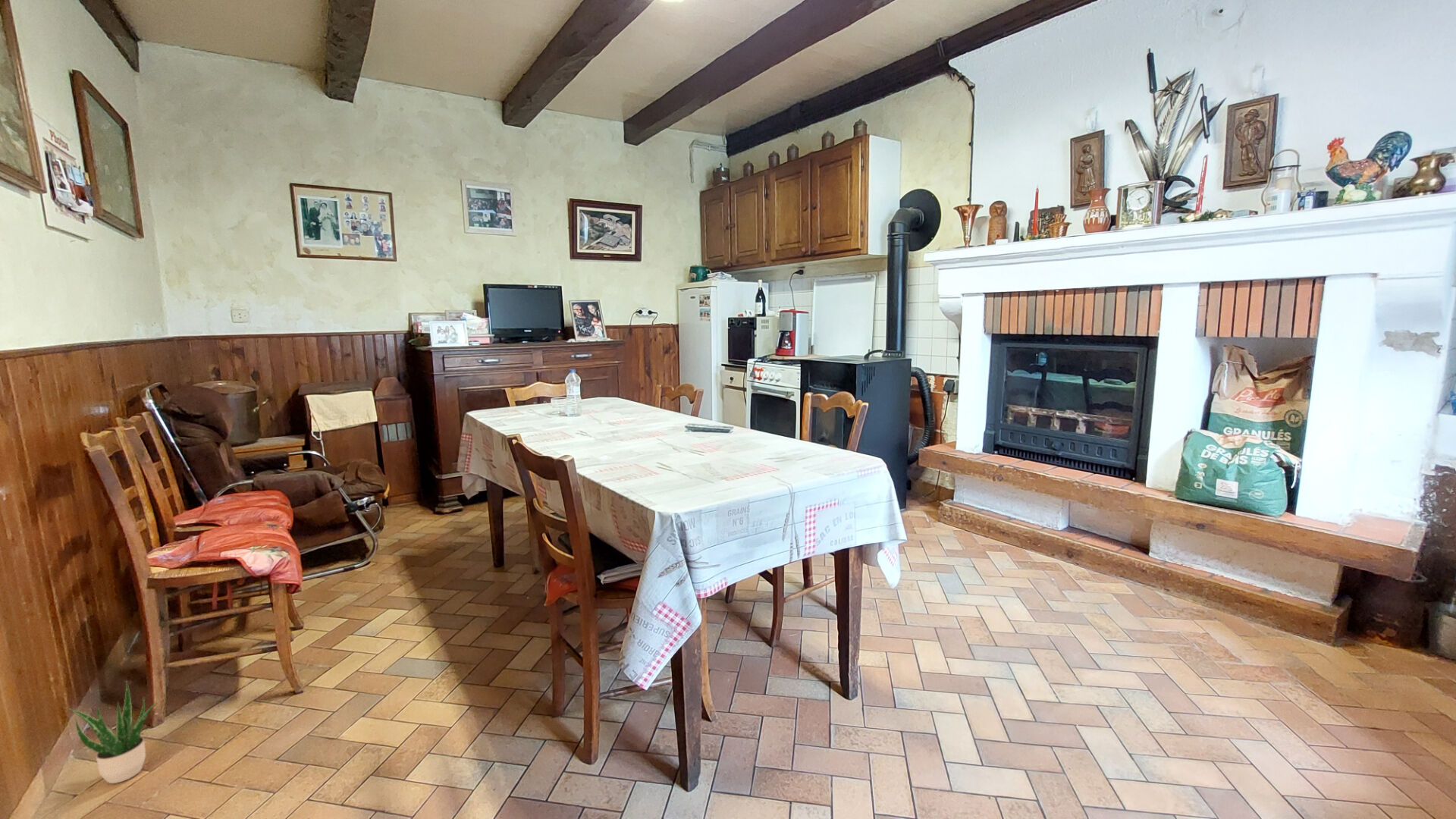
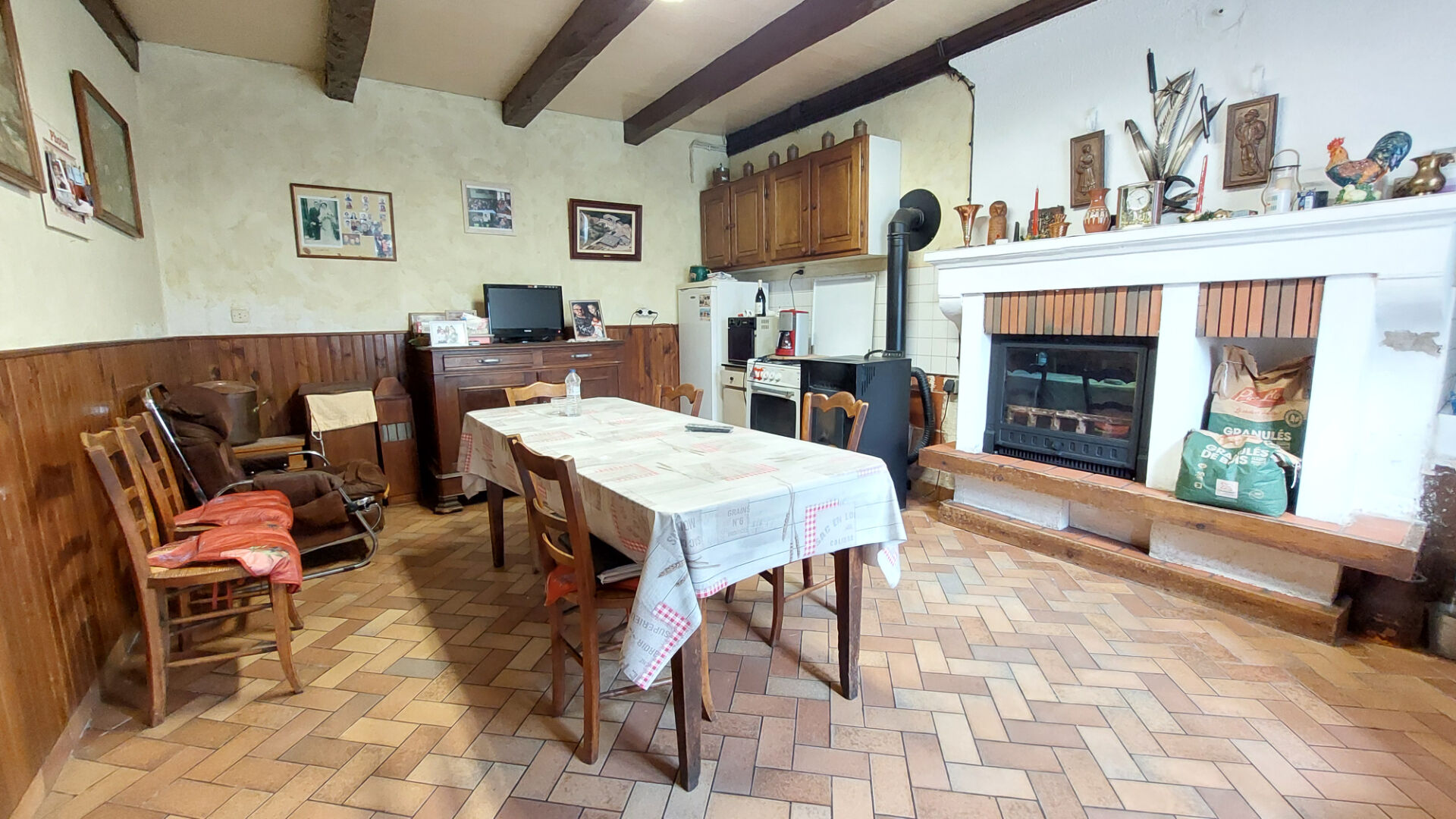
- potted plant (116, 733)
